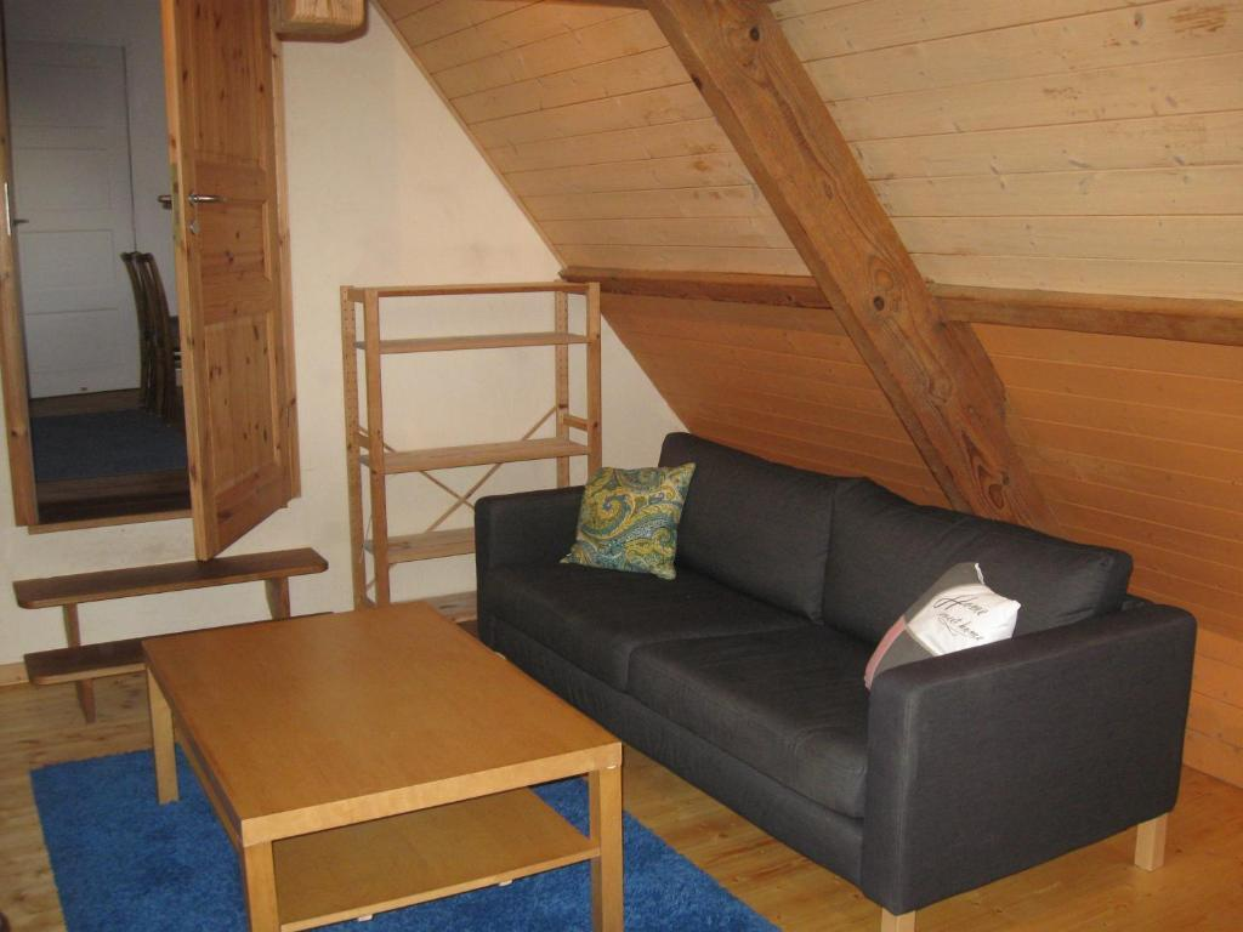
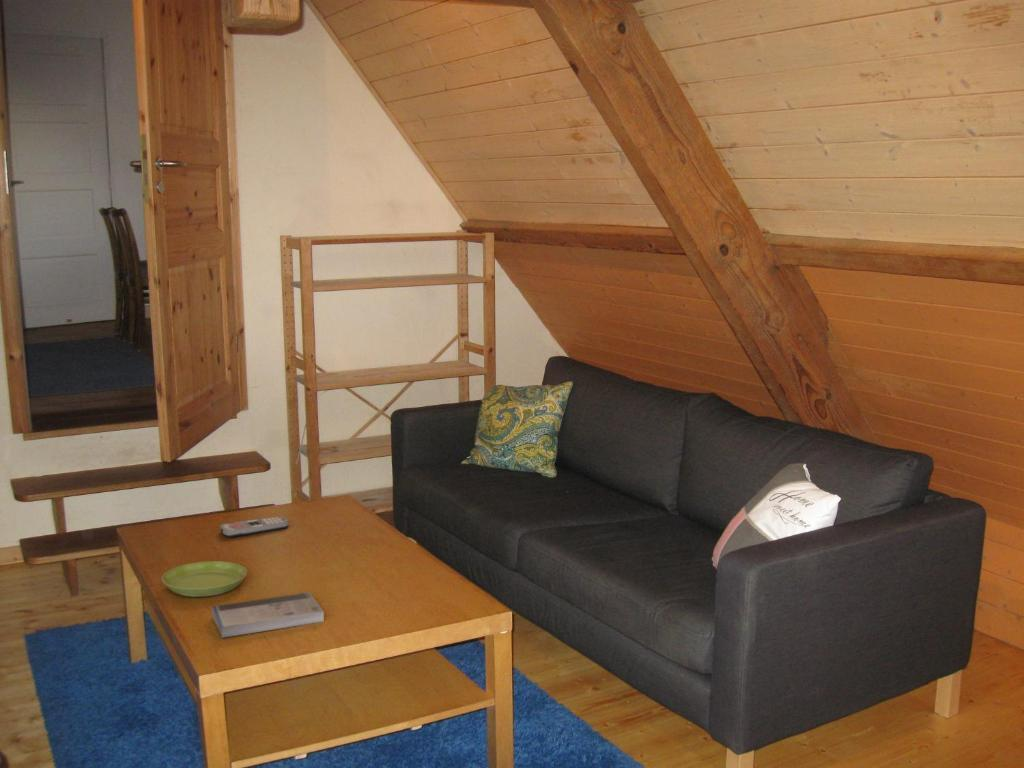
+ remote control (255, 526)
+ saucer (205, 580)
+ book (267, 613)
